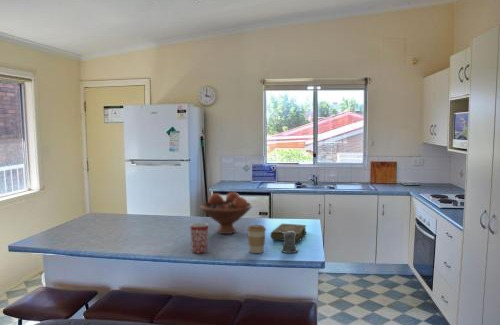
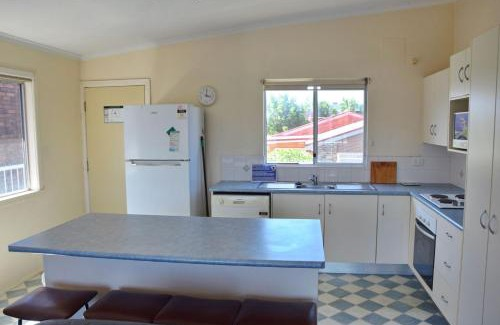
- fruit bowl (226, 213)
- mug (200, 237)
- coffee cup (256, 238)
- pepper shaker (288, 240)
- book (289, 230)
